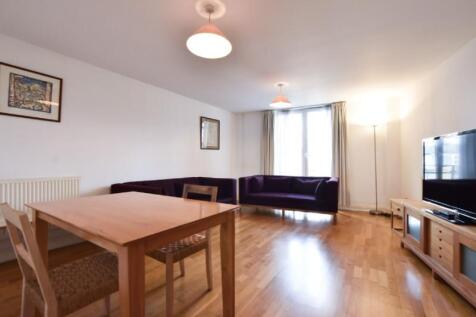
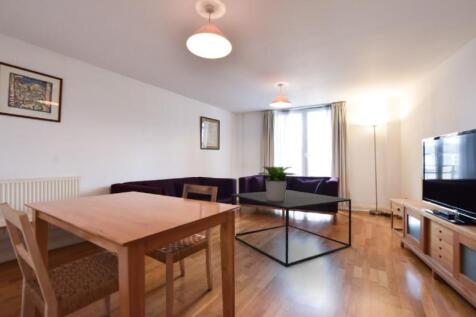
+ coffee table (287, 218)
+ potted plant (278, 183)
